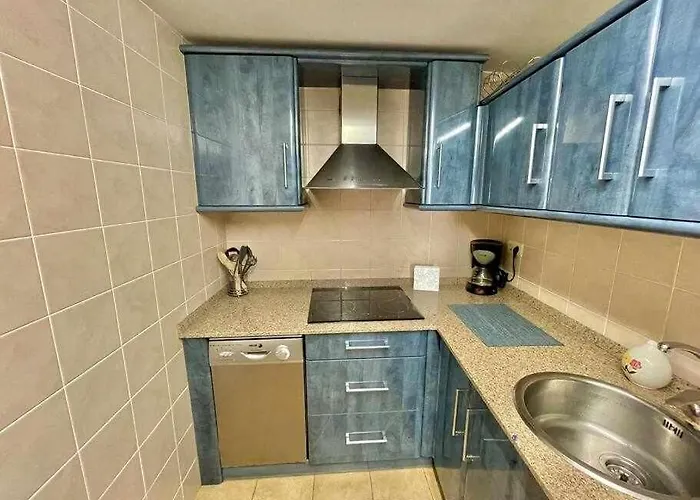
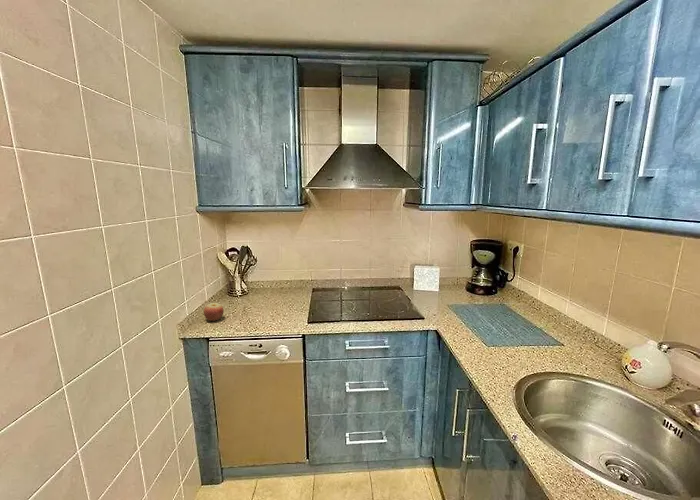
+ apple (213, 311)
